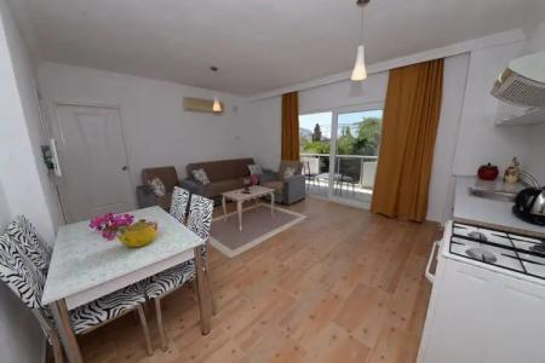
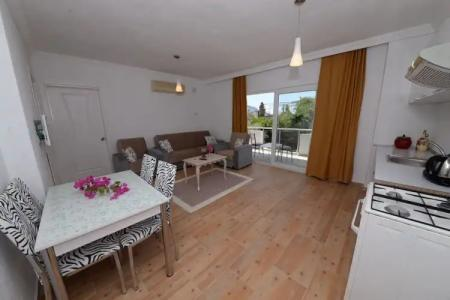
- teapot (138, 232)
